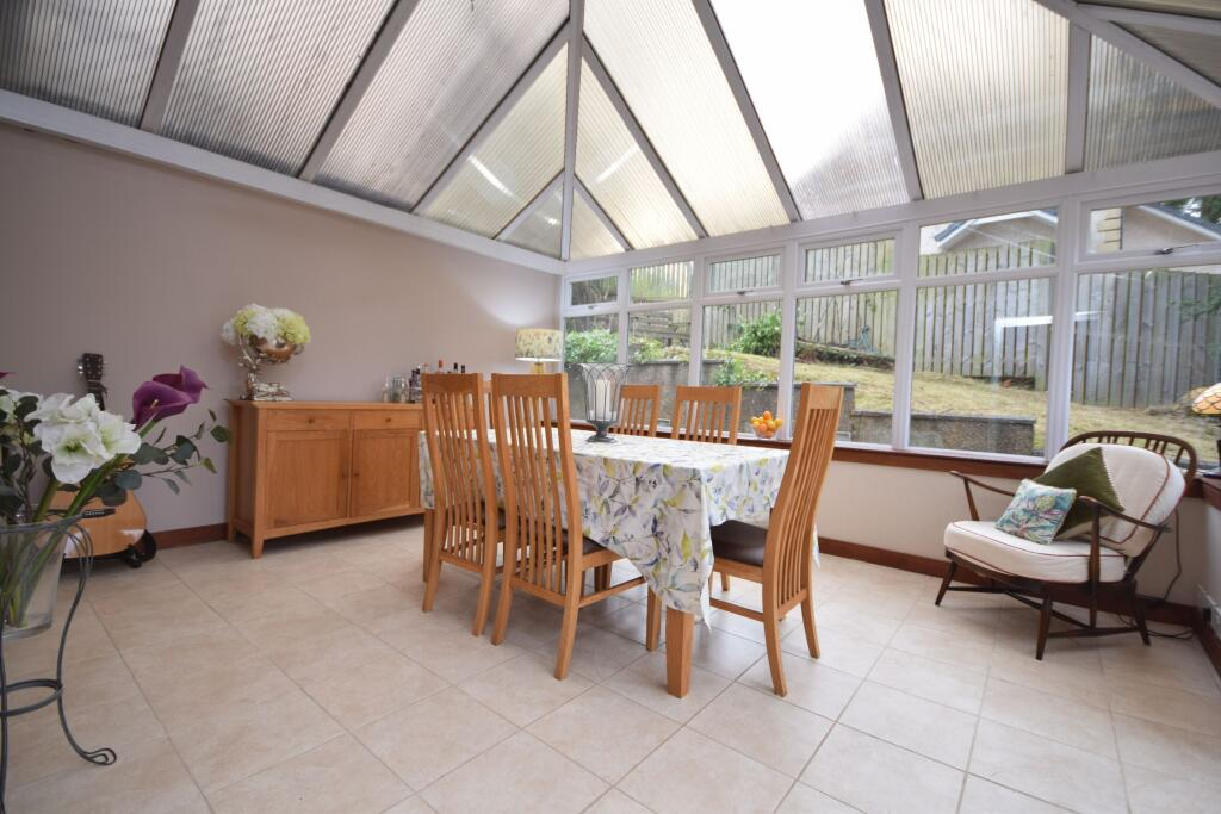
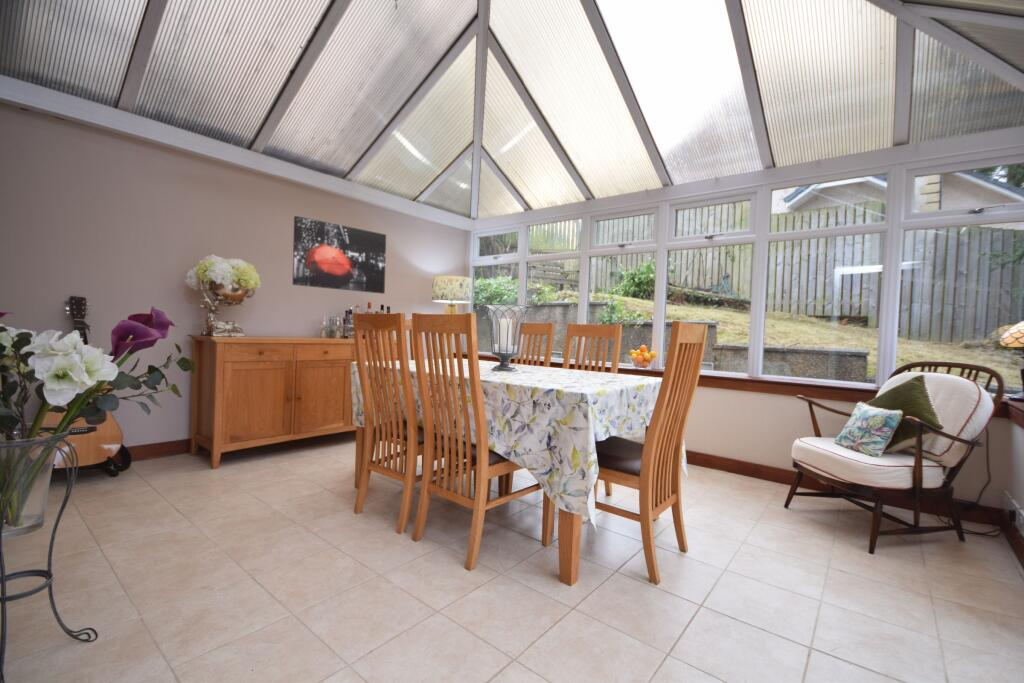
+ wall art (342, 257)
